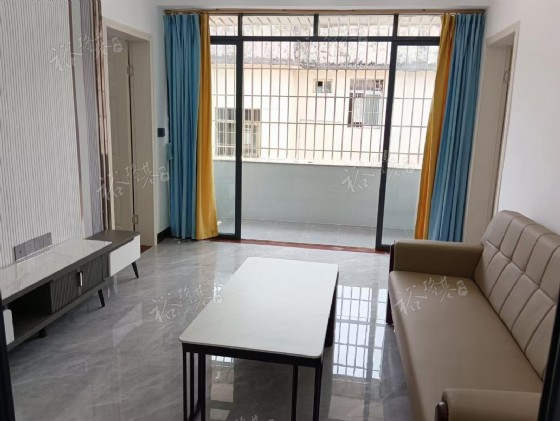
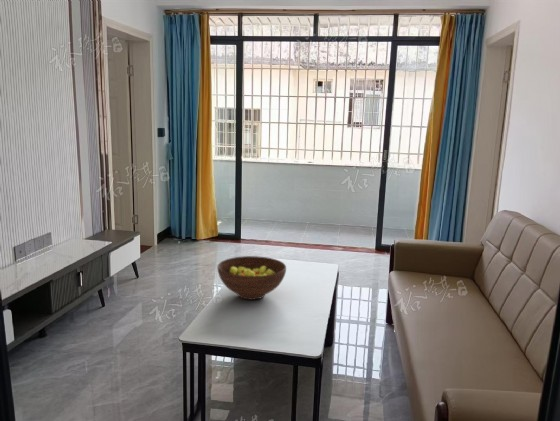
+ fruit bowl (251, 280)
